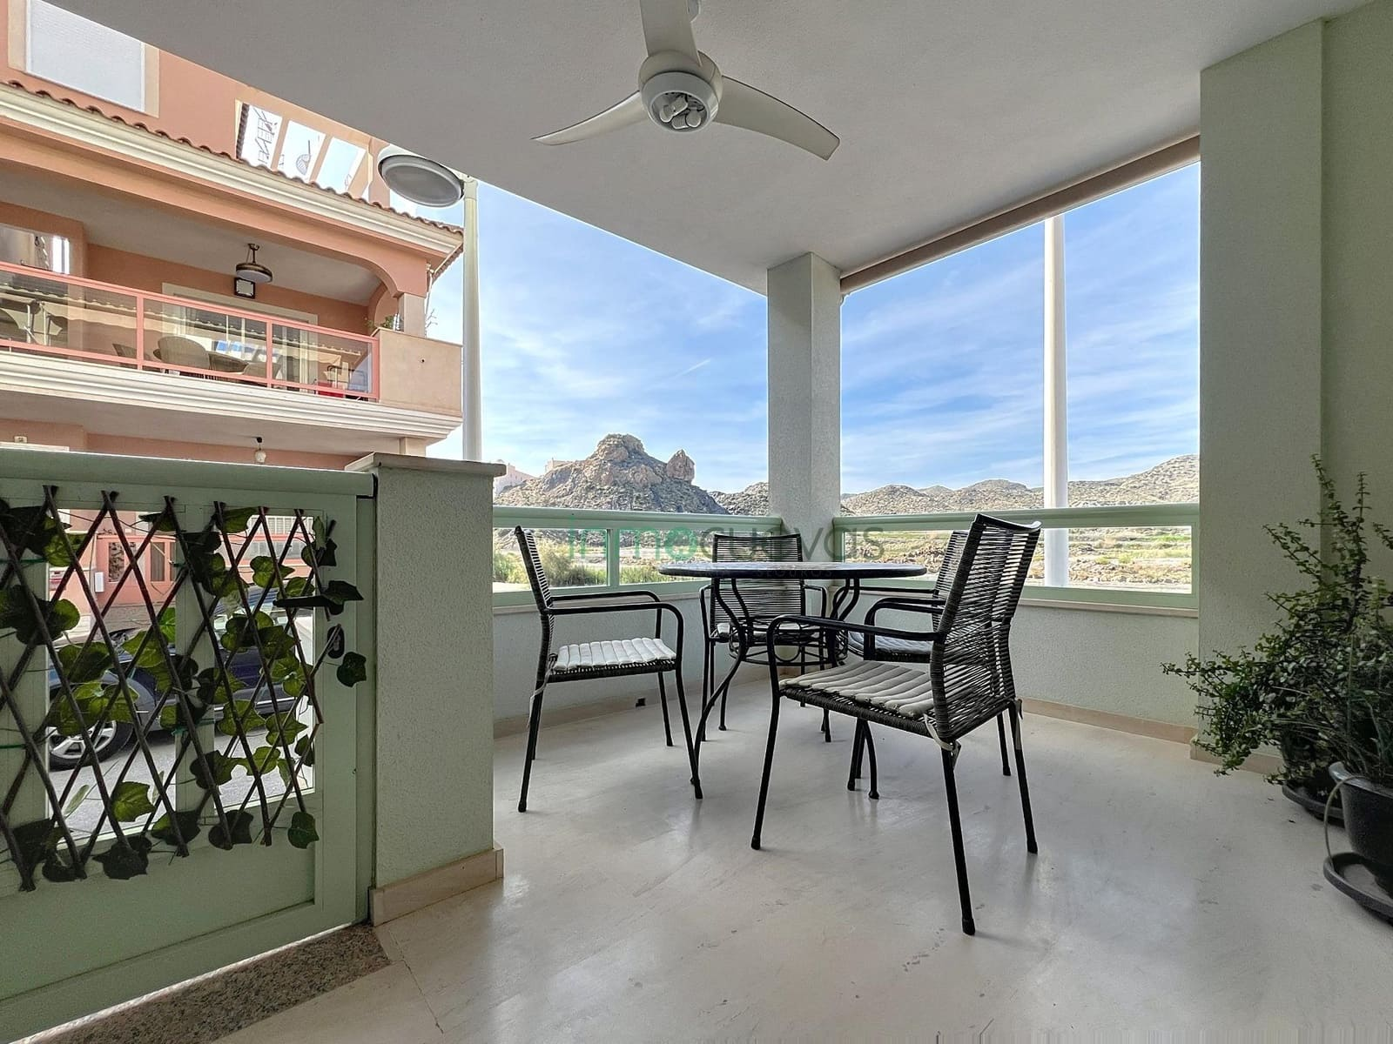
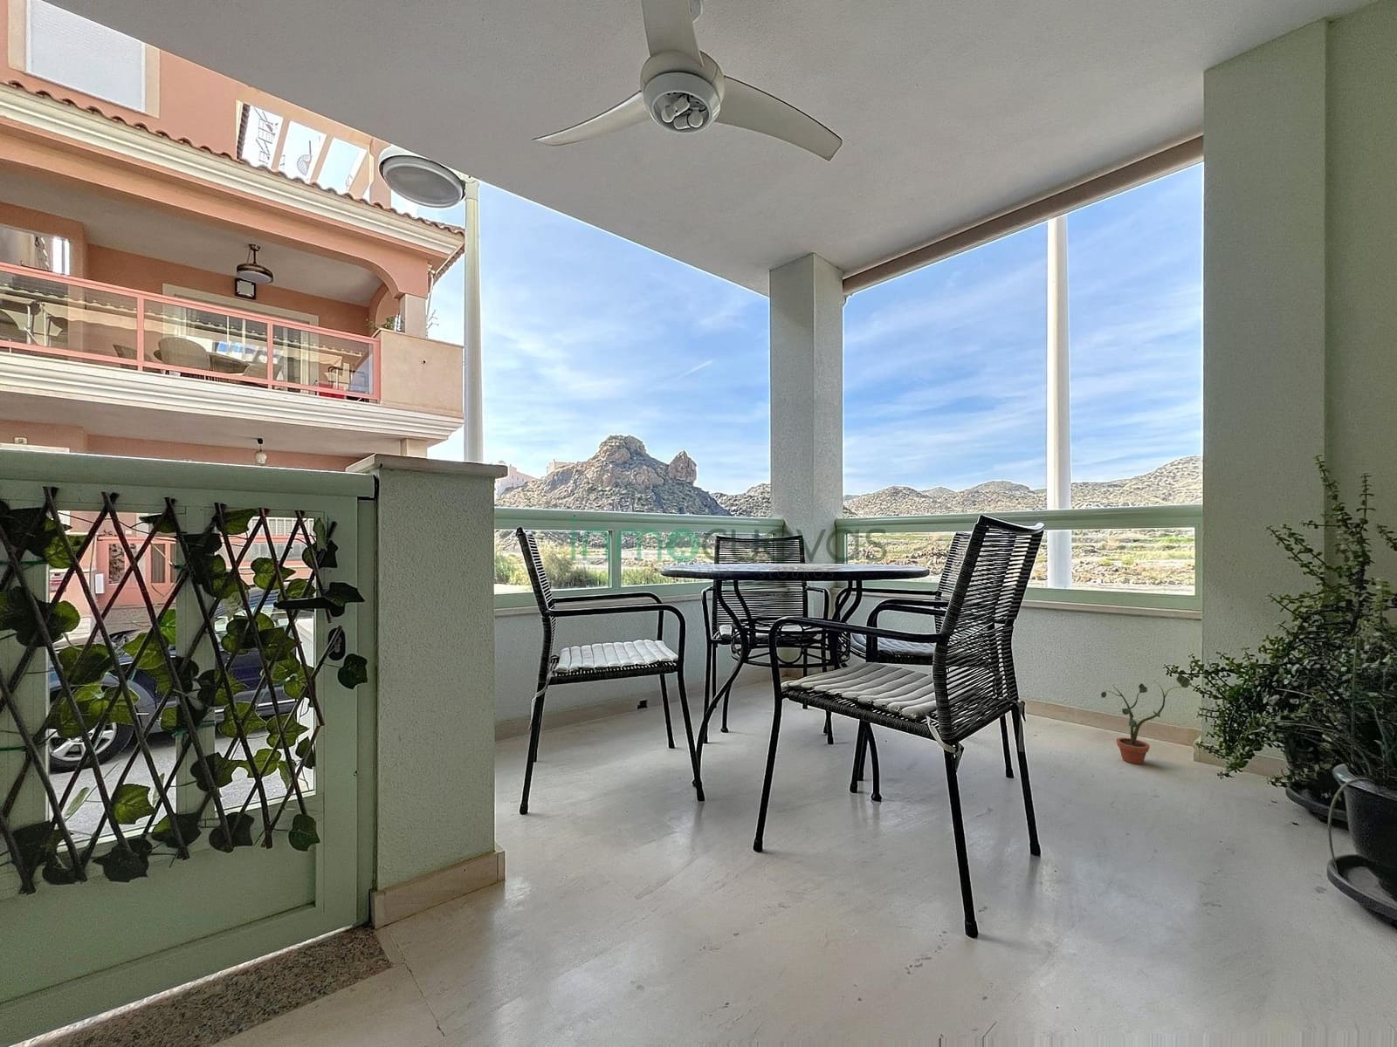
+ potted plant (1143, 719)
